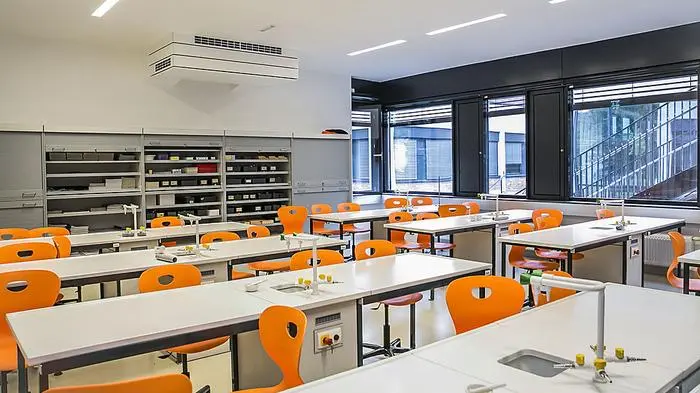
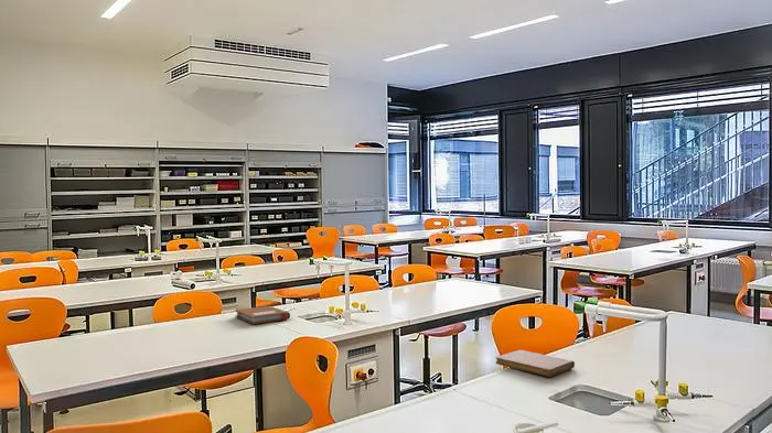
+ notebook (534, 361)
+ notebook (262, 314)
